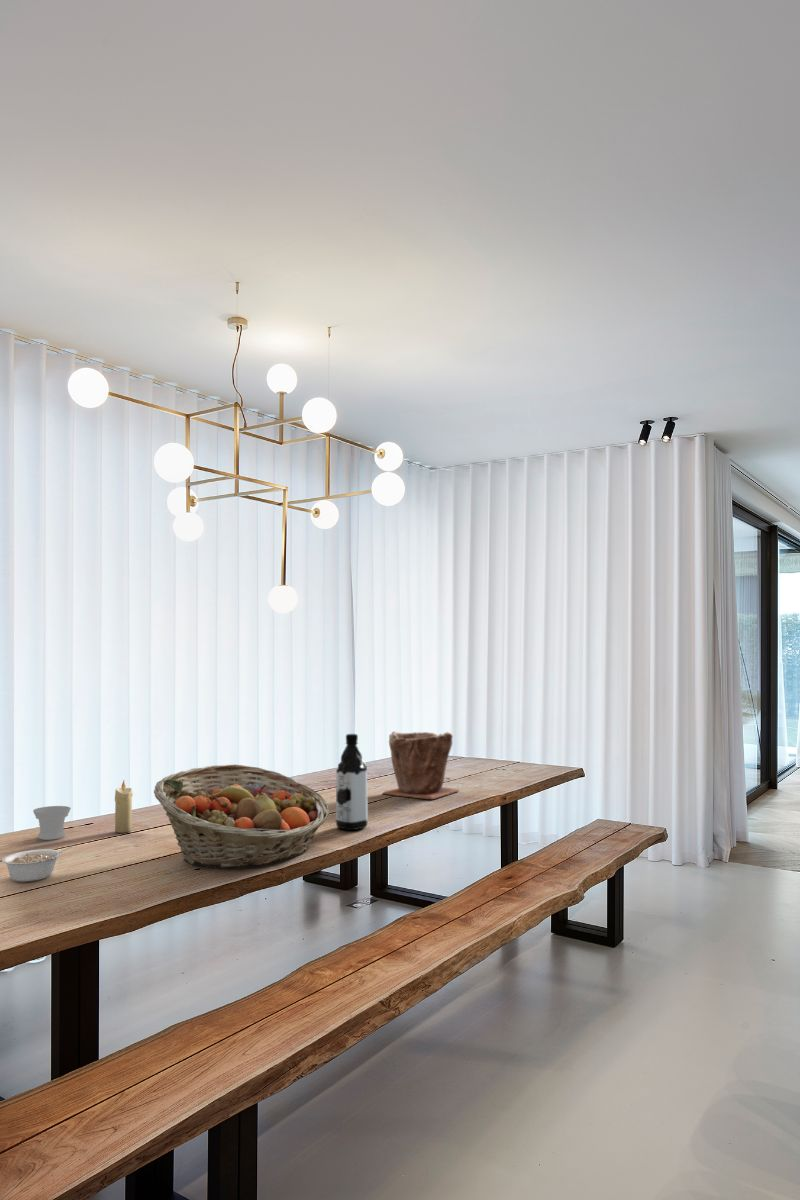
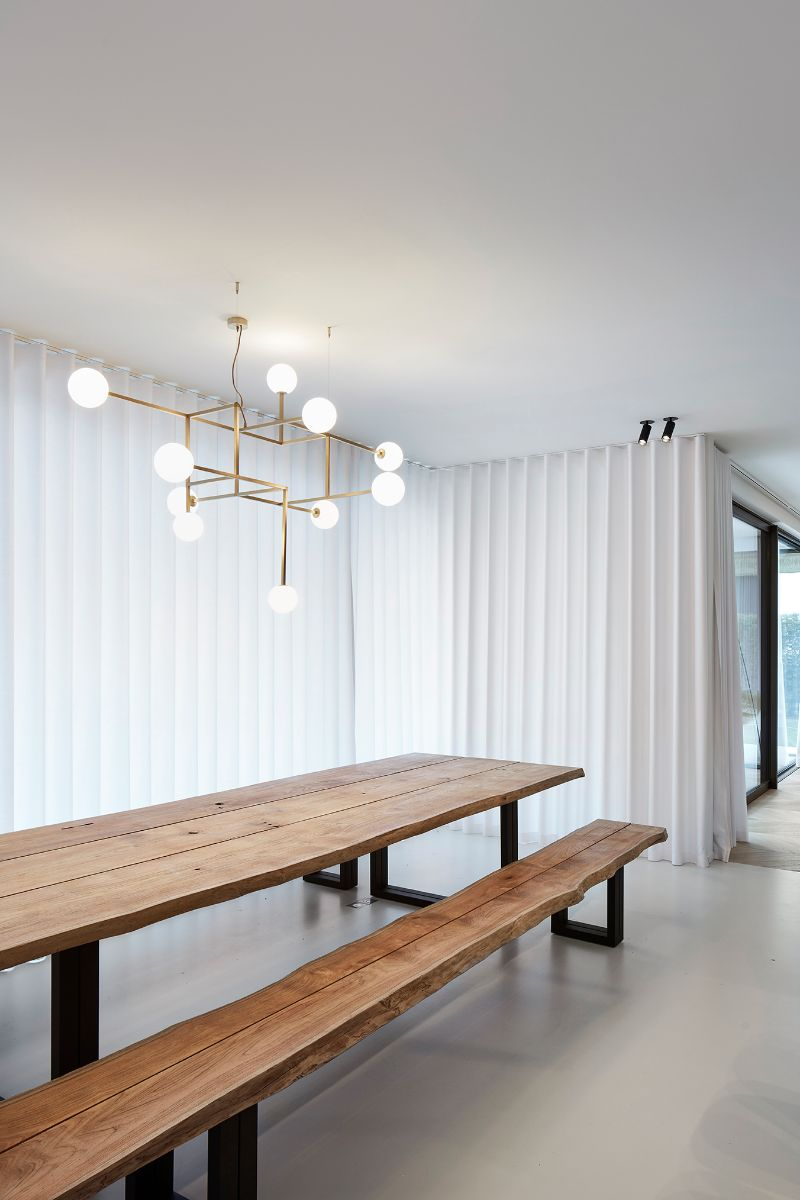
- cup (51, 823)
- candle (123, 805)
- plant pot (421, 762)
- legume (33, 863)
- water bottle (351, 780)
- fruit basket (243, 812)
